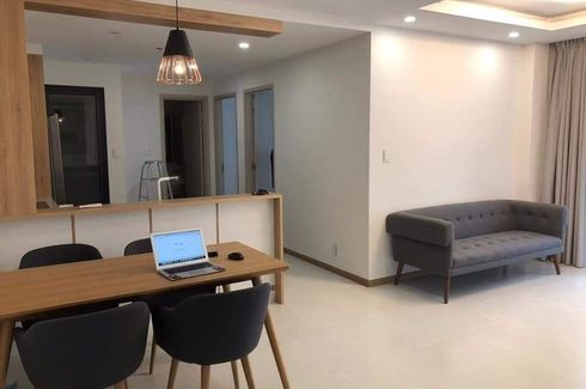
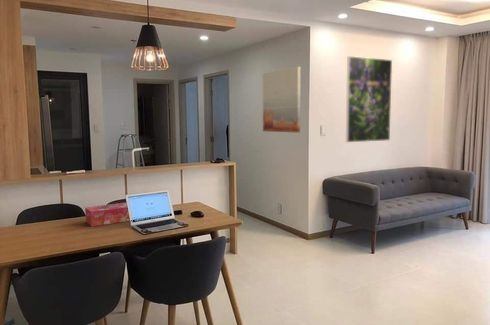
+ wall art (280, 101)
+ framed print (369, 100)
+ tissue box (110, 213)
